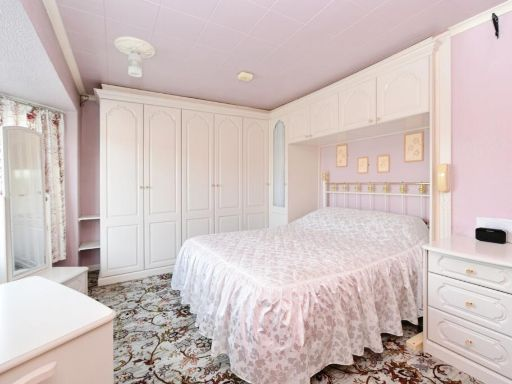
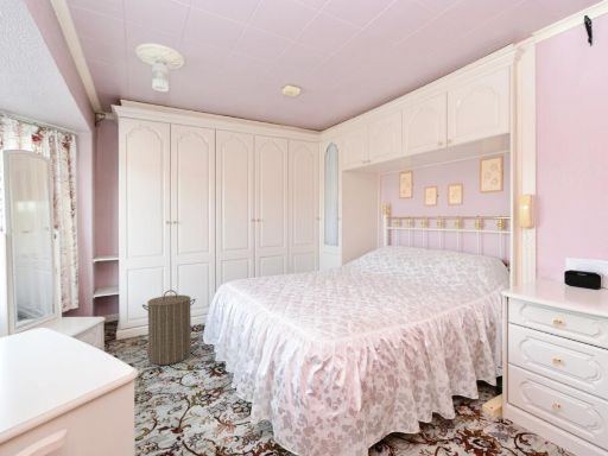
+ laundry hamper (170, 323)
